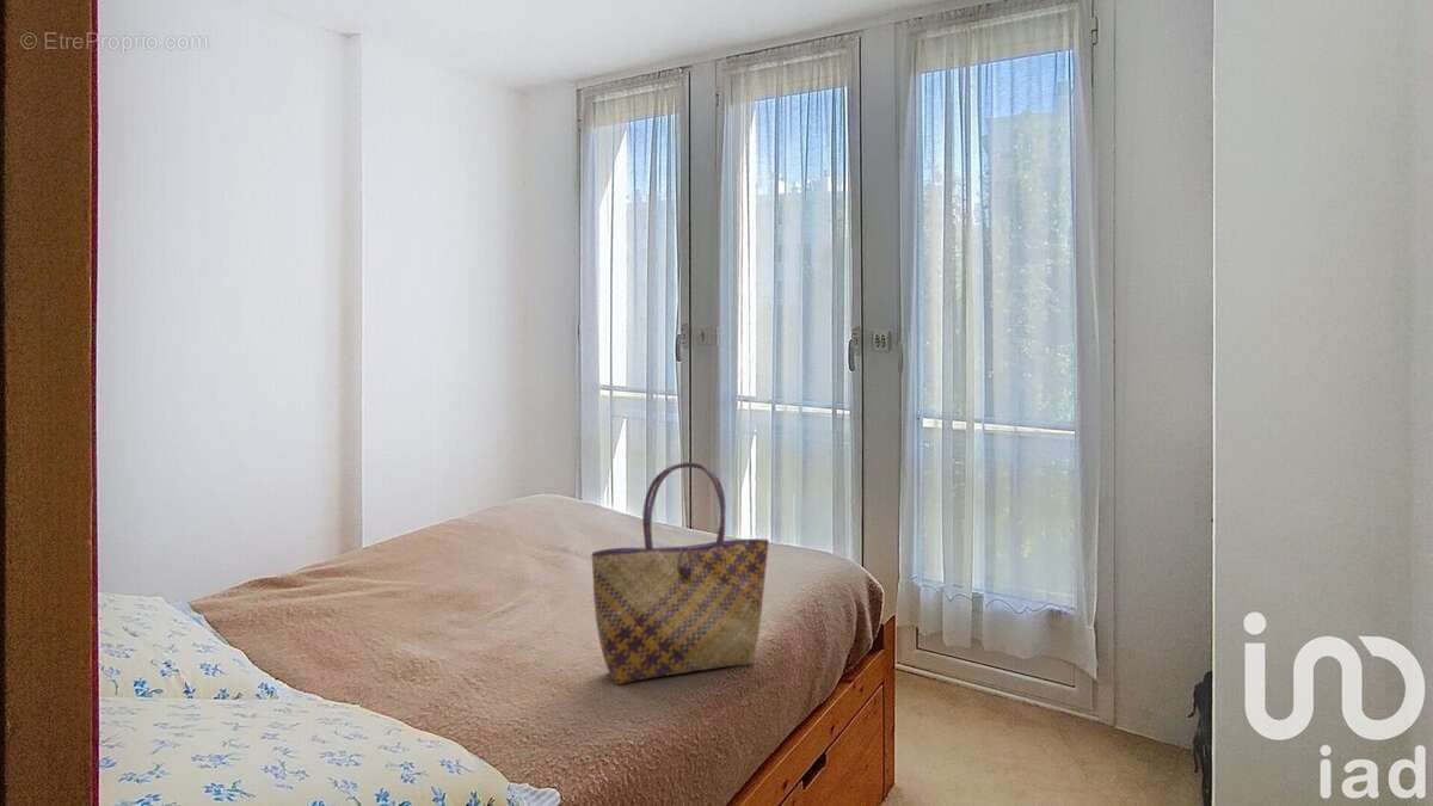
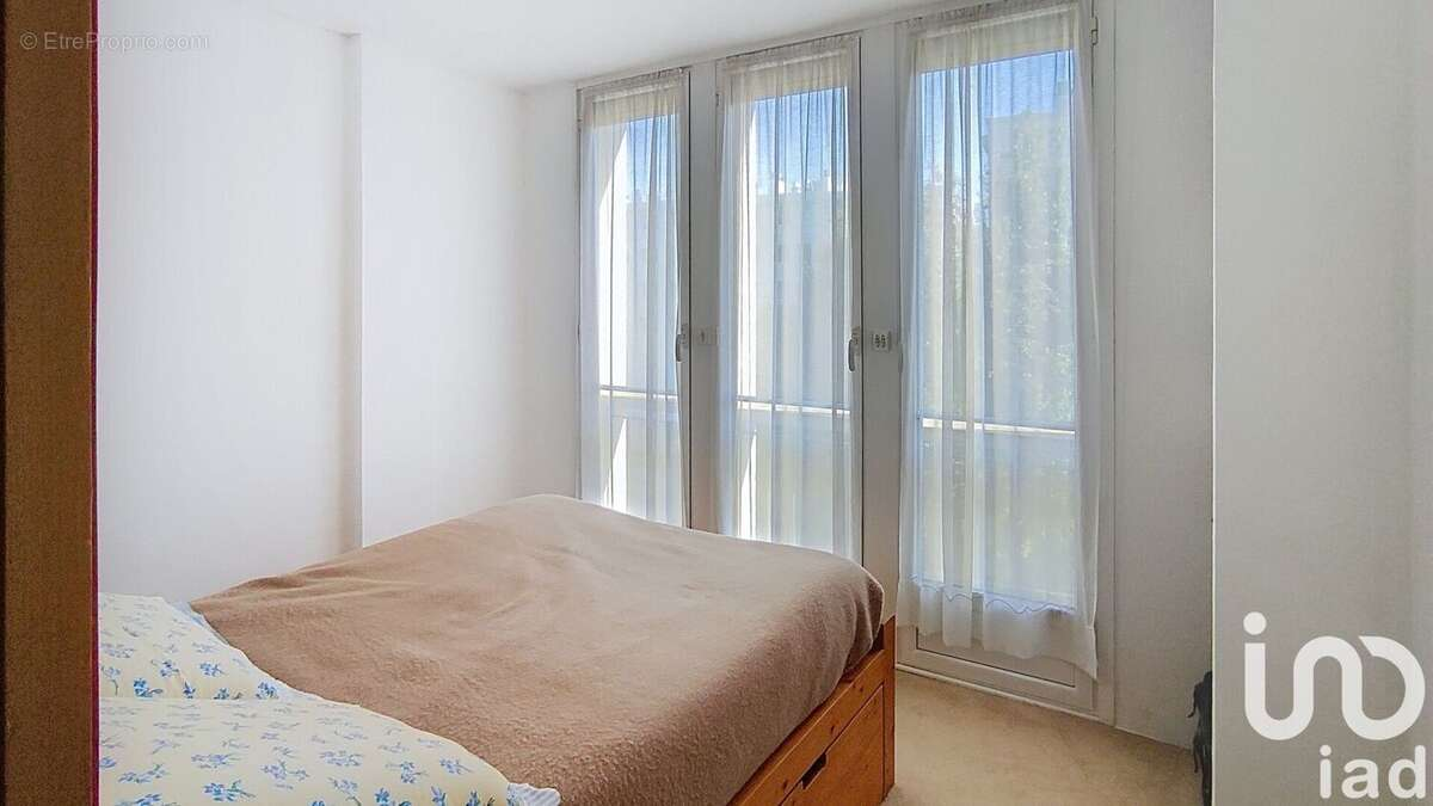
- tote bag (682, 565)
